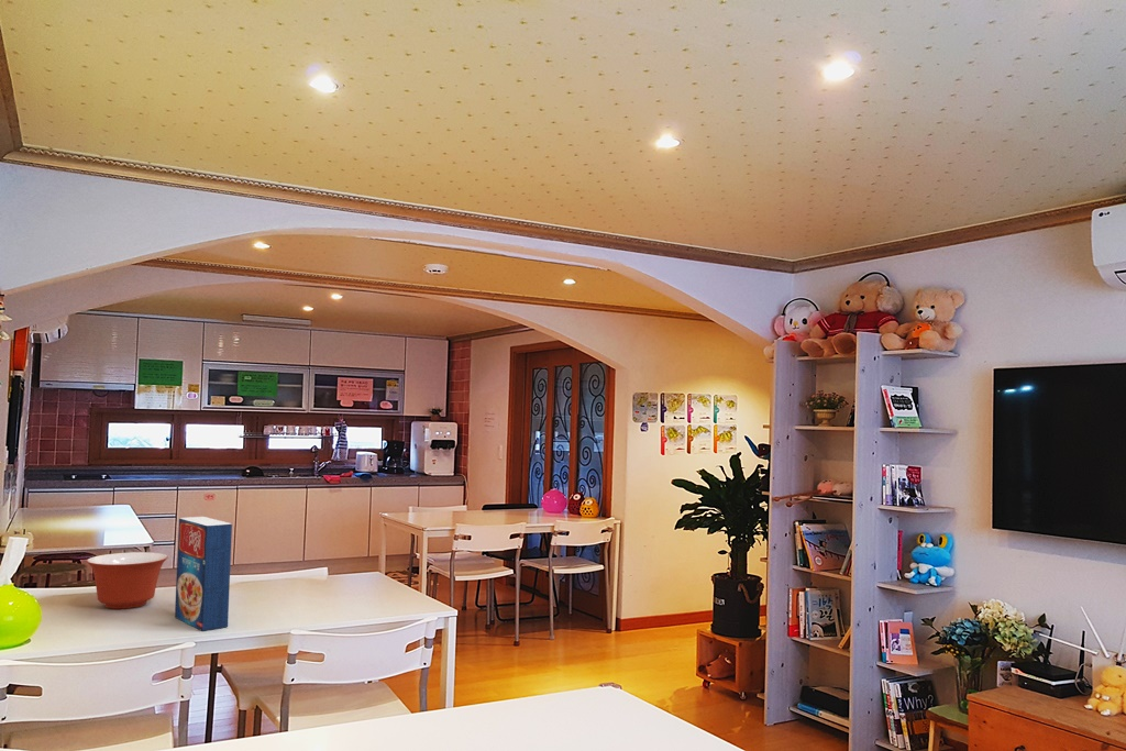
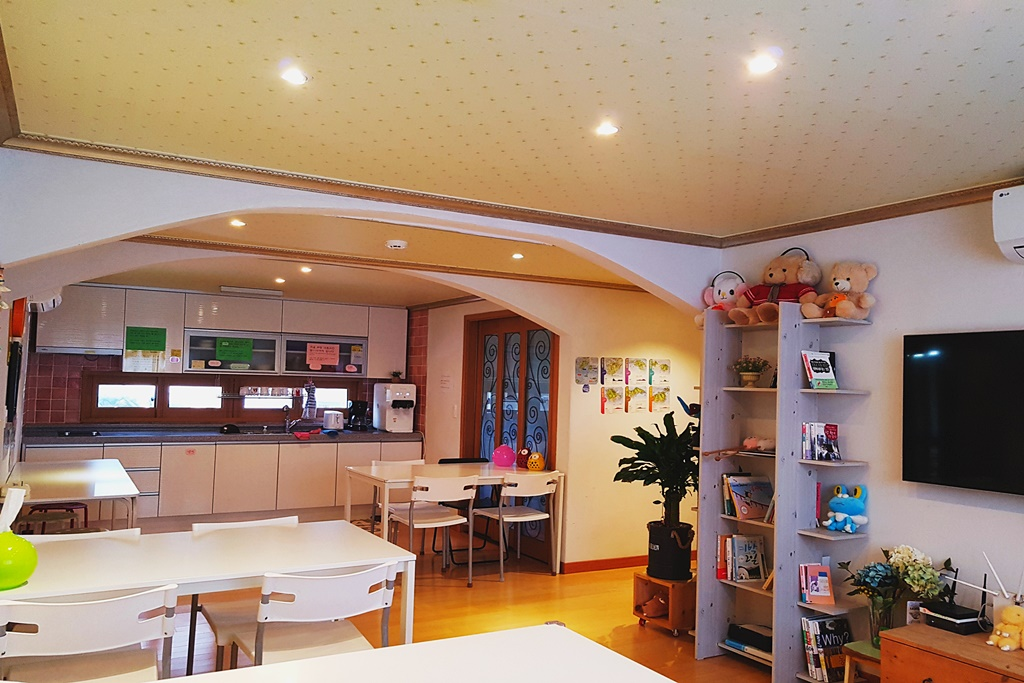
- cereal box (202, 571)
- mixing bowl (126, 581)
